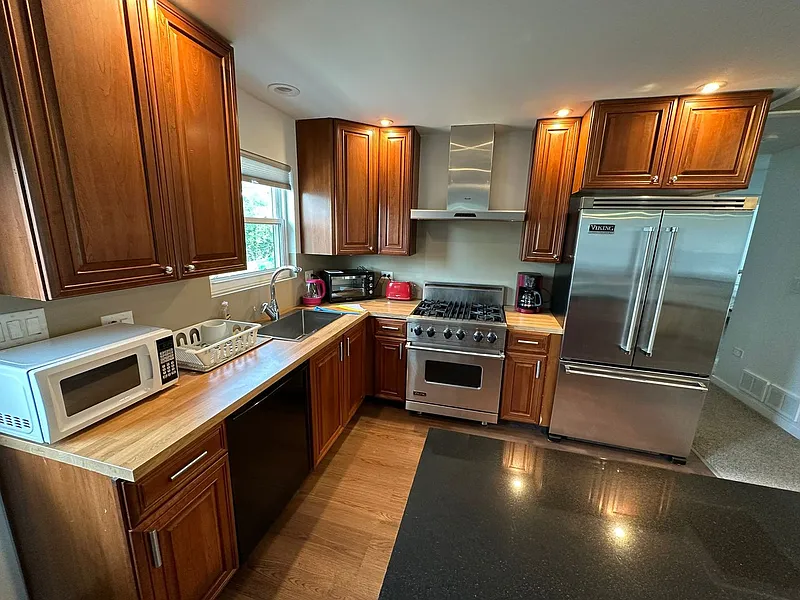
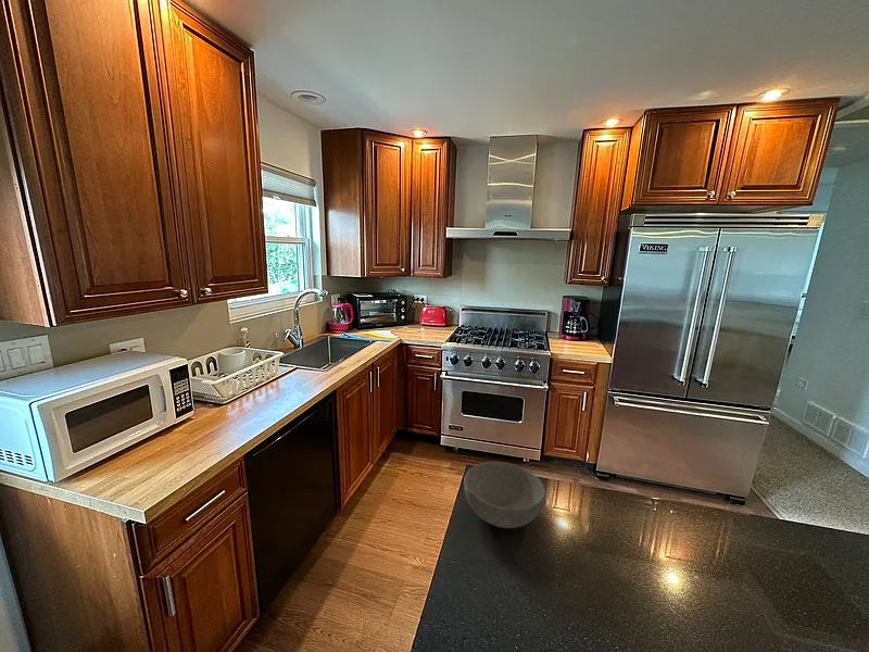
+ bowl (502, 498)
